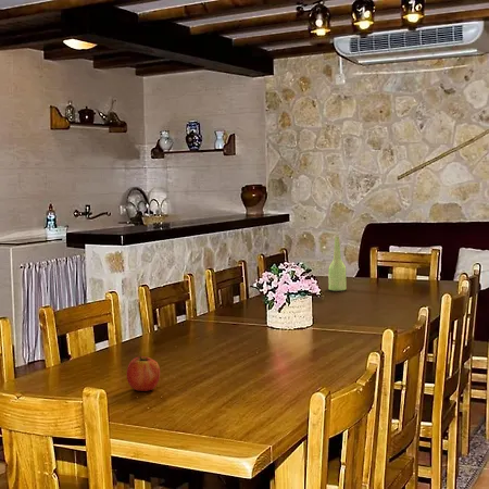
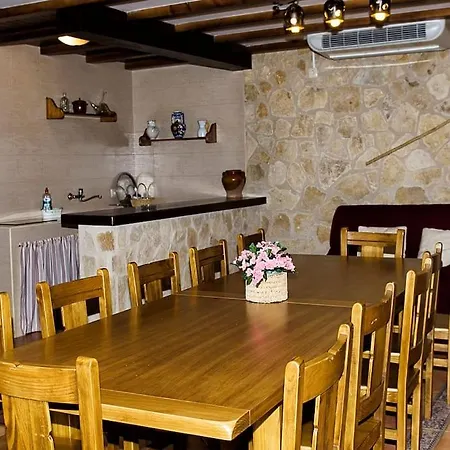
- bottle (337, 263)
- fruit (142, 372)
